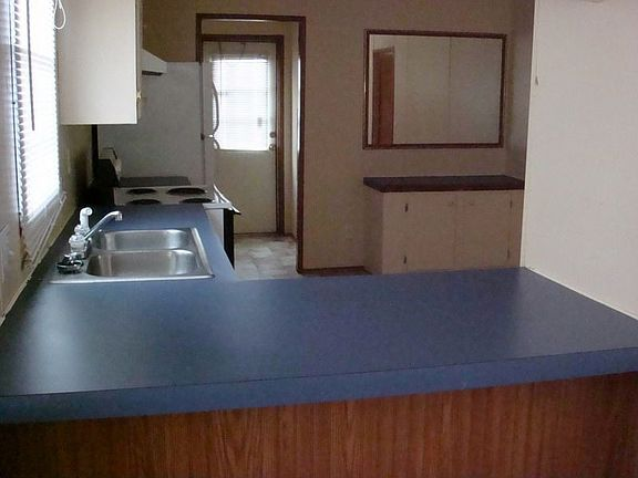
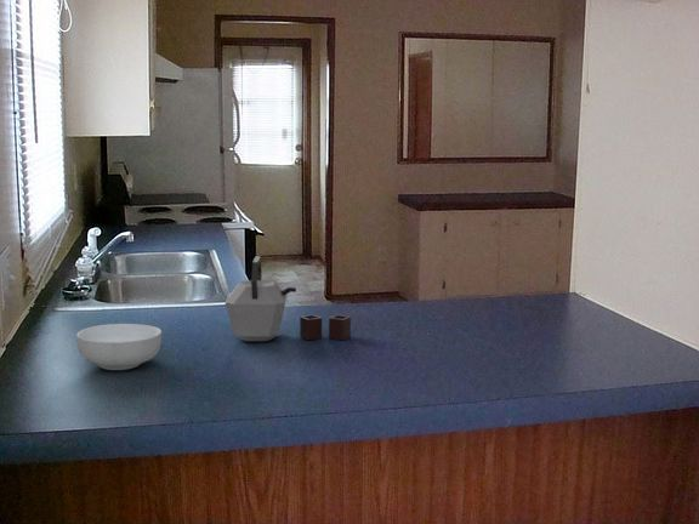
+ kettle (285, 298)
+ cereal bowl (120, 348)
